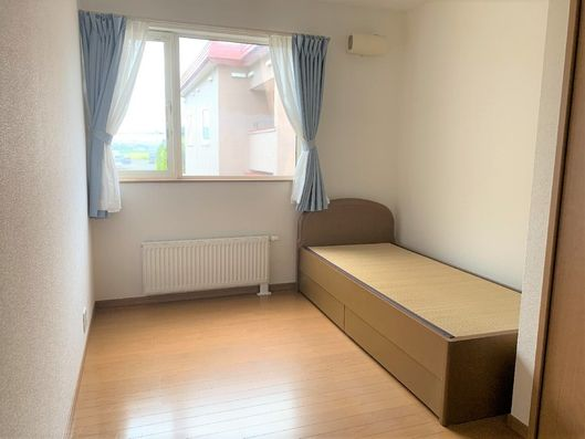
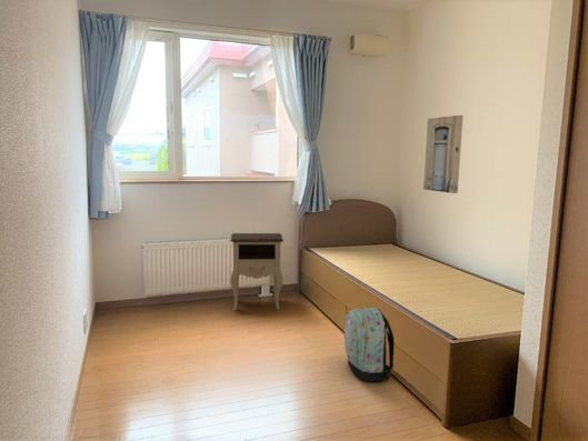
+ nightstand (256, 271)
+ wall art (441, 154)
+ backpack (366, 340)
